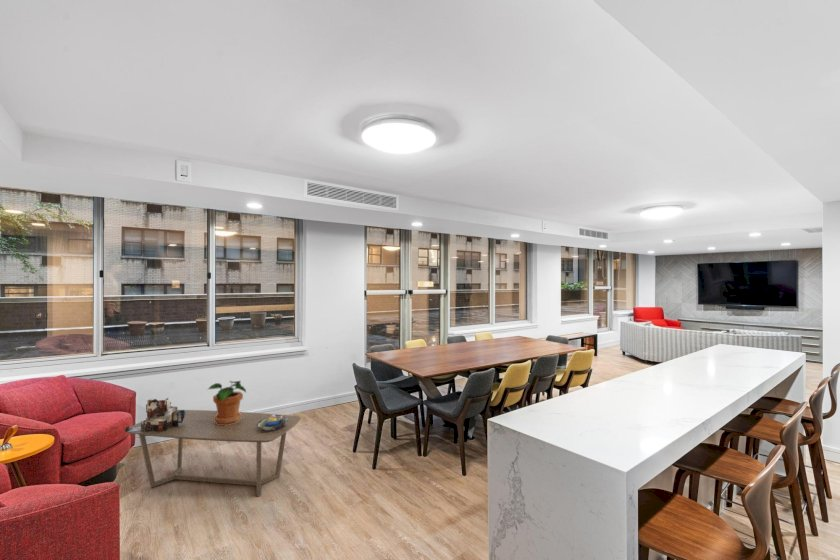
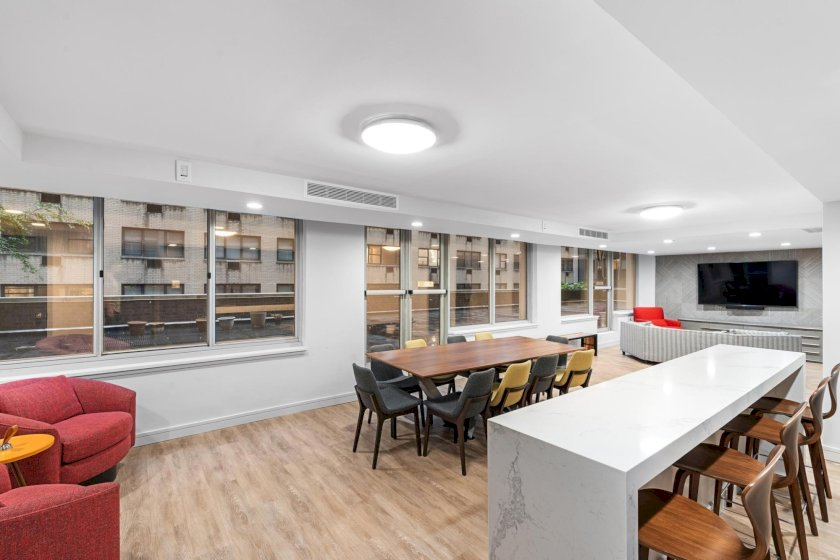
- potted plant (225, 403)
- coffee table (216, 440)
- decorative bowl (274, 419)
- ruined building (156, 412)
